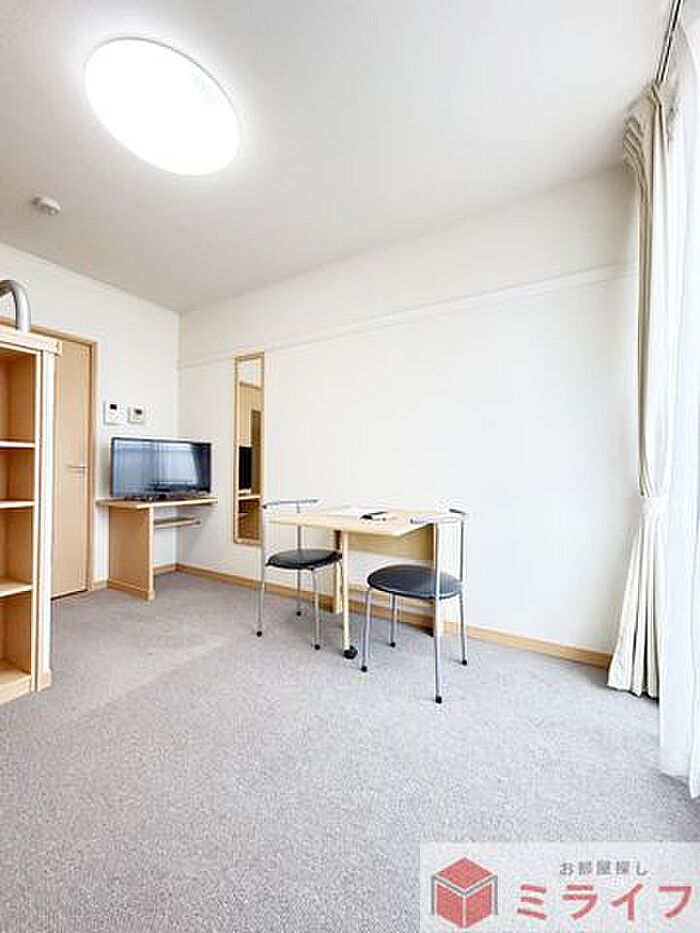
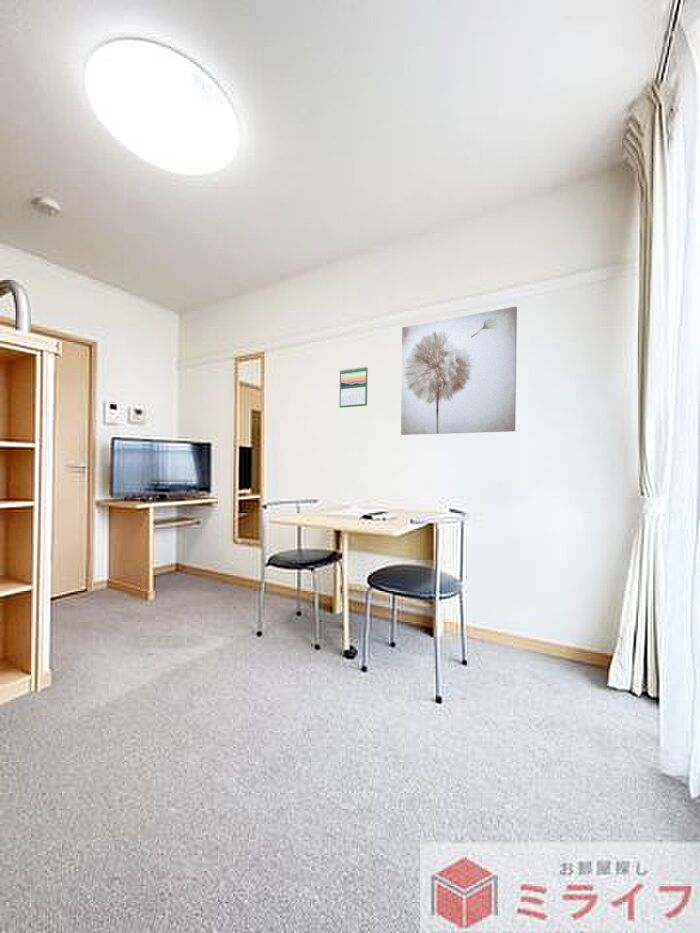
+ wall art (454, 375)
+ calendar (353, 387)
